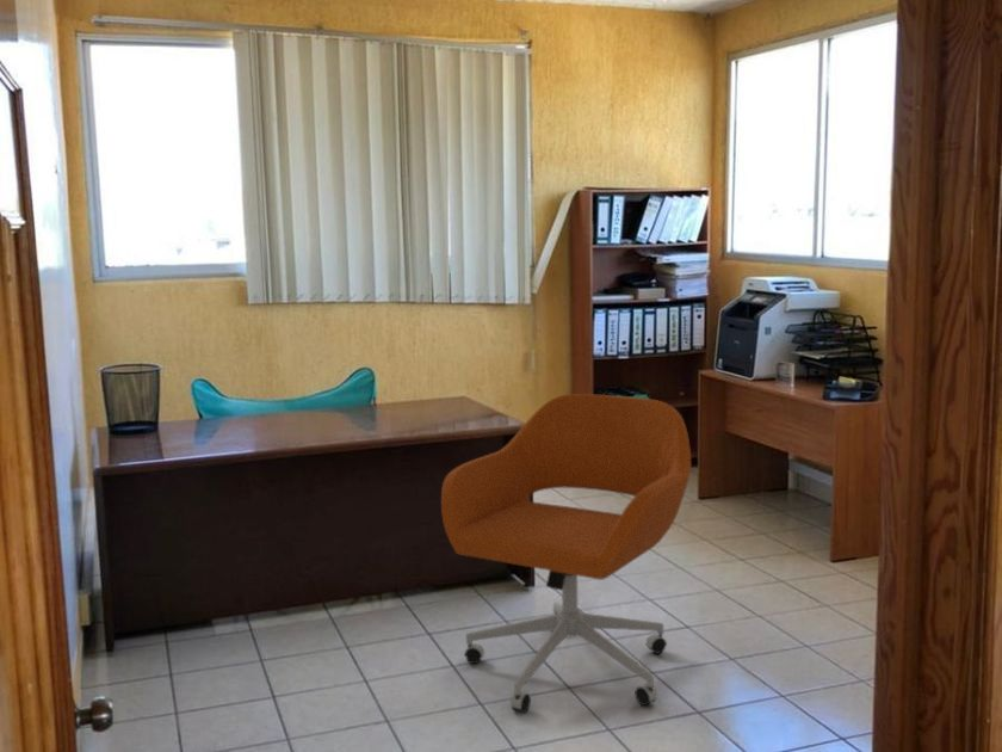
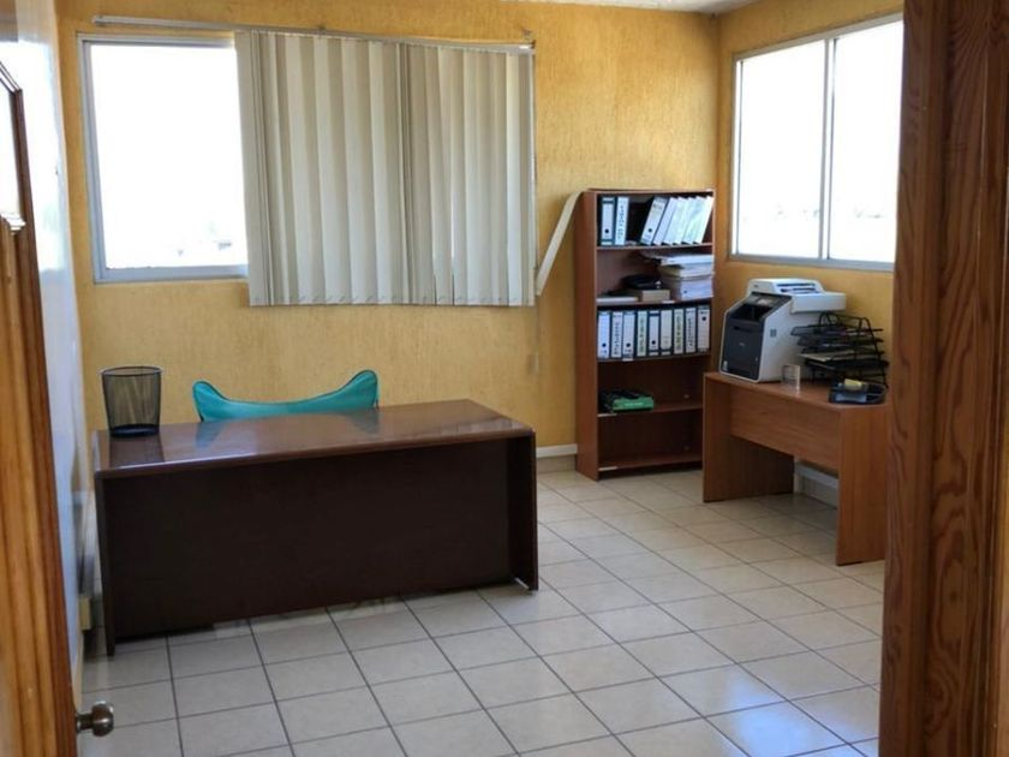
- office chair (569, 543)
